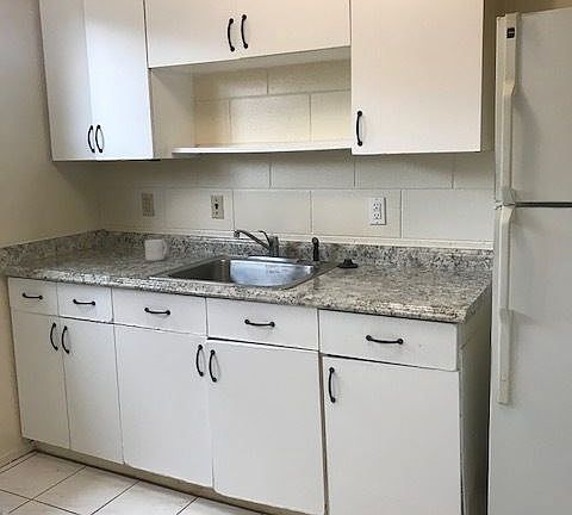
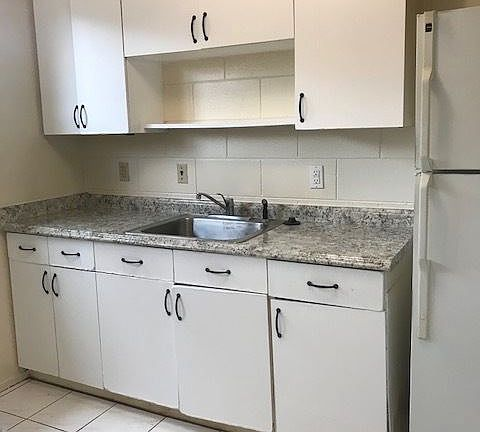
- mug (157, 249)
